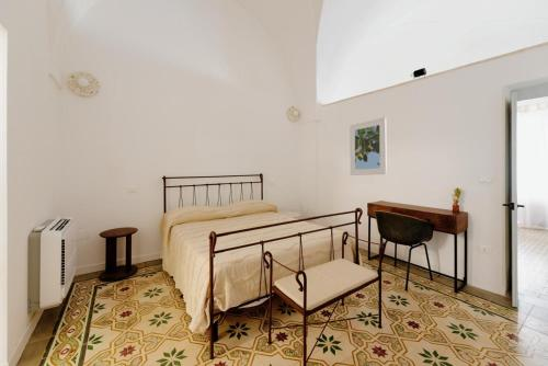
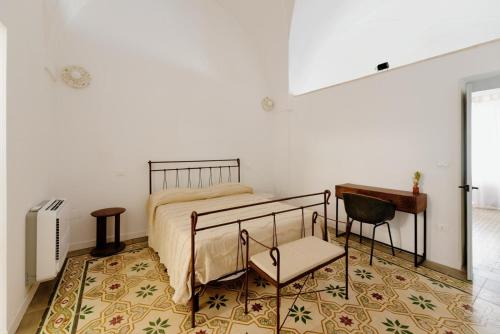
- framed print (366, 148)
